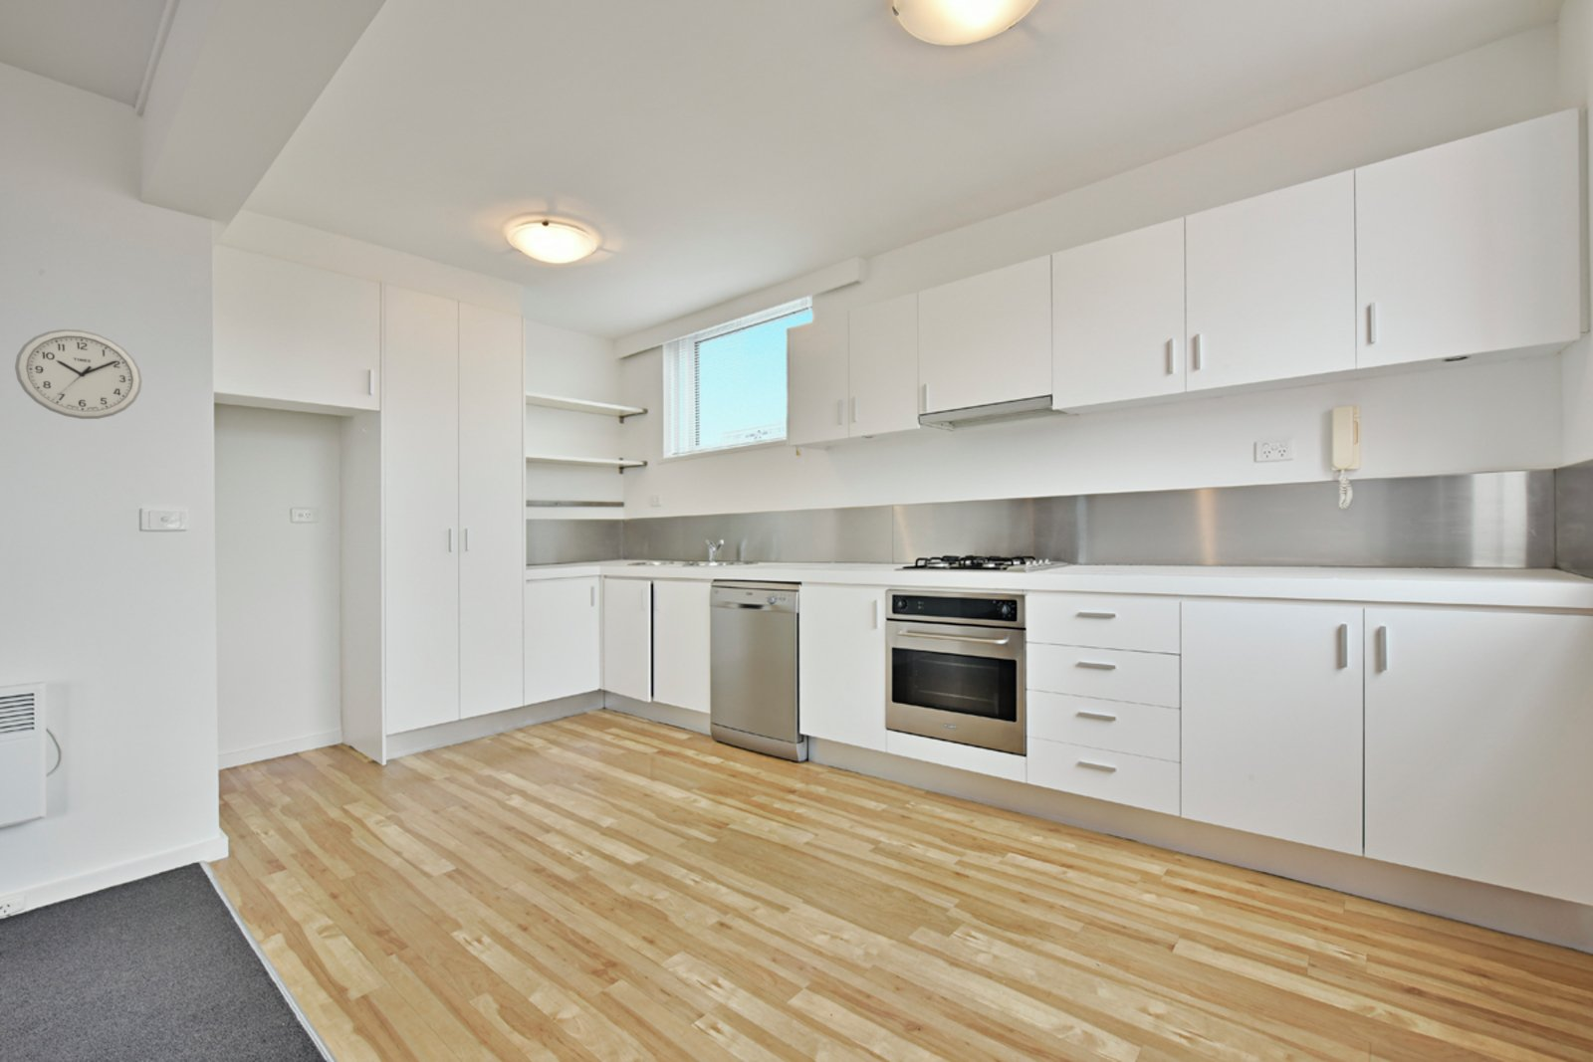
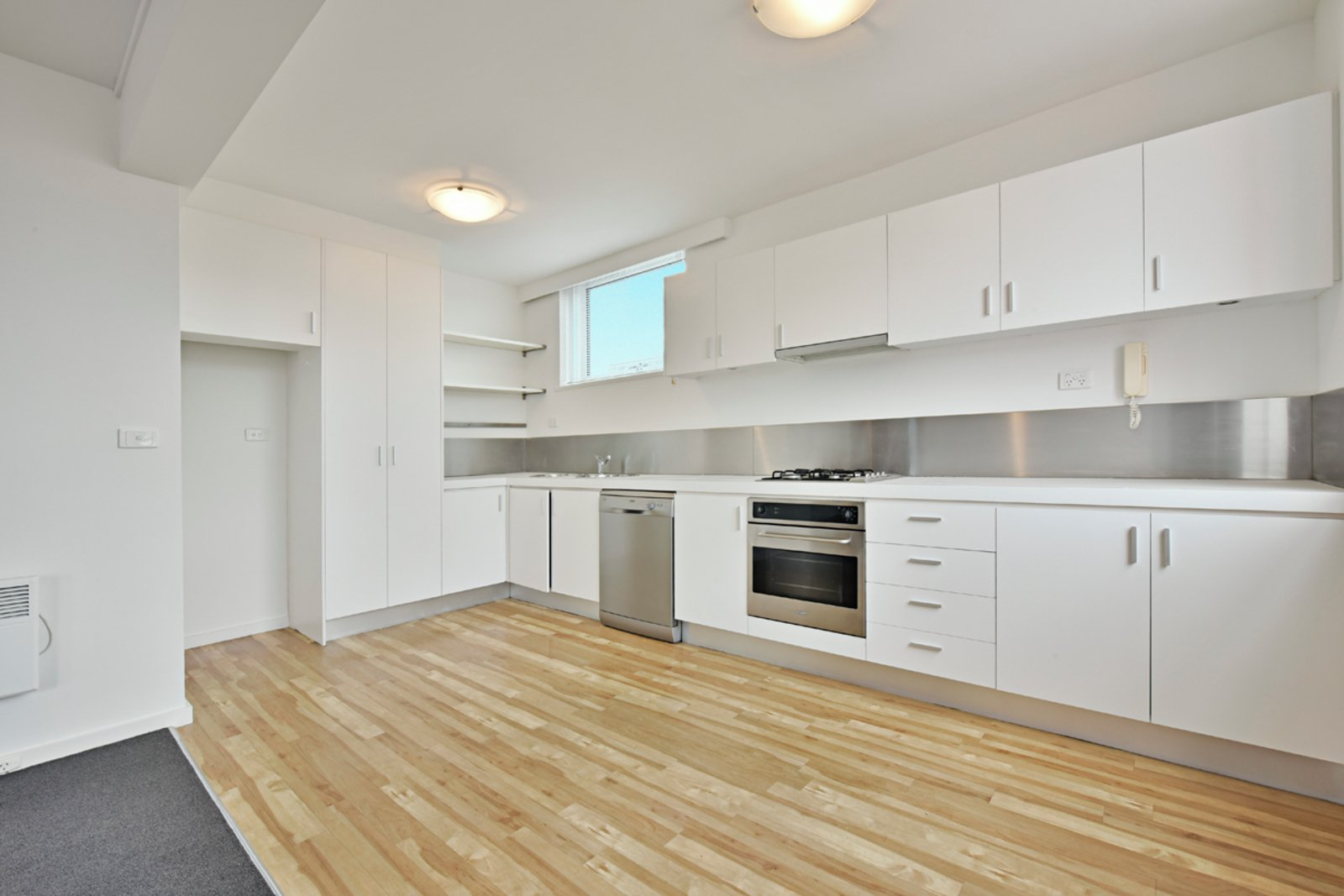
- wall clock (81, 375)
